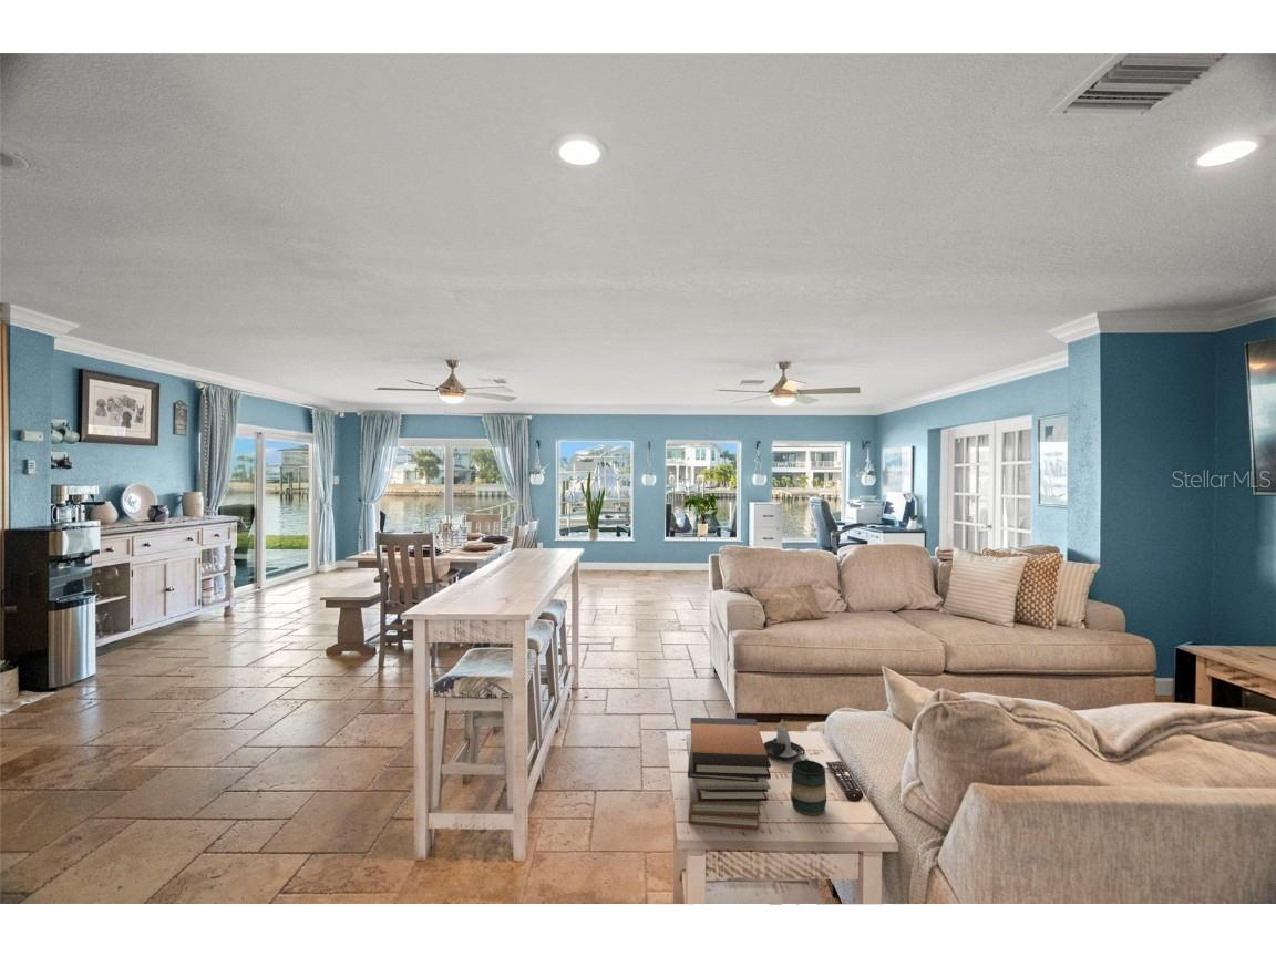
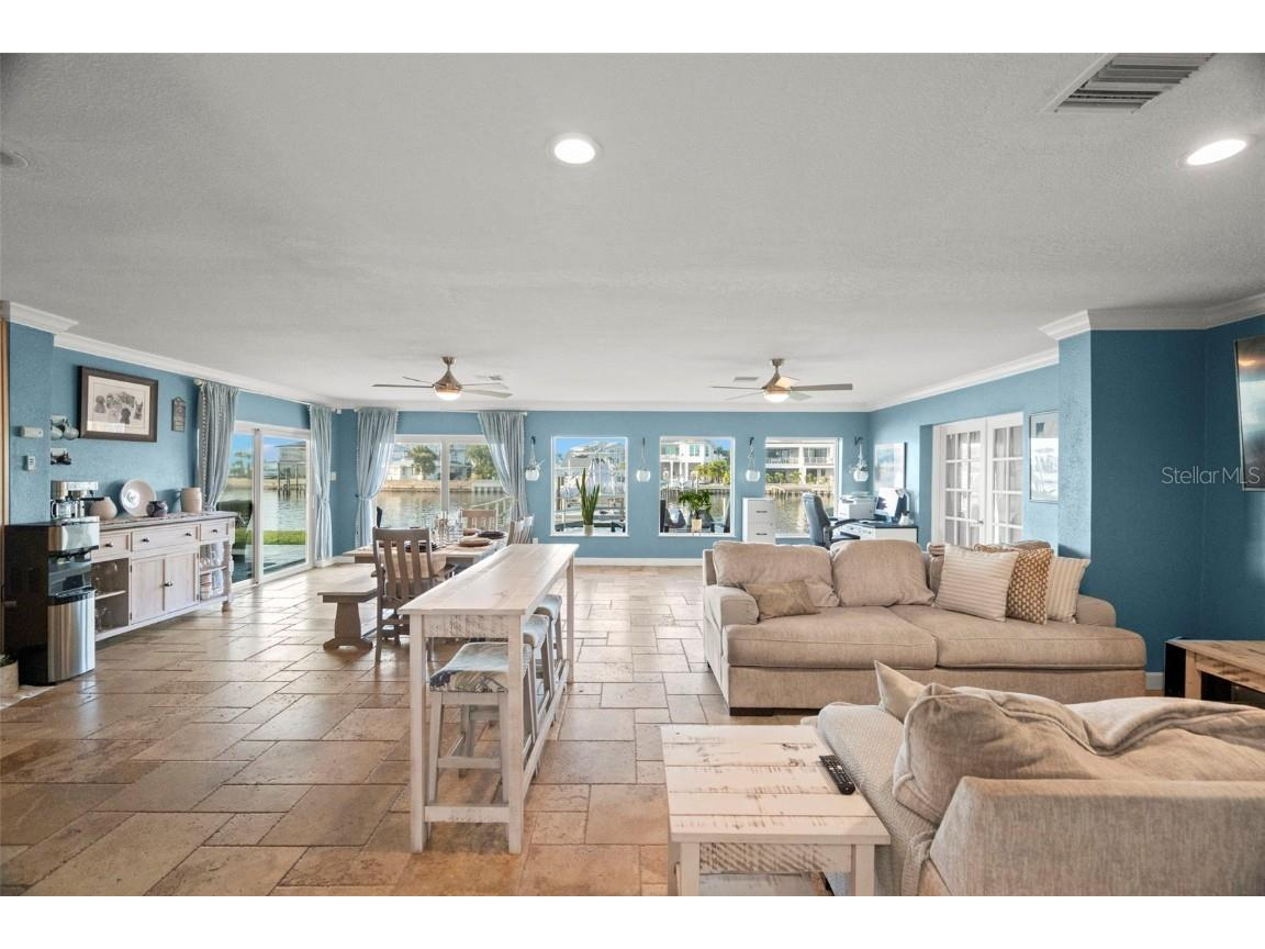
- book stack (724, 768)
- mug (807, 783)
- candle (784, 737)
